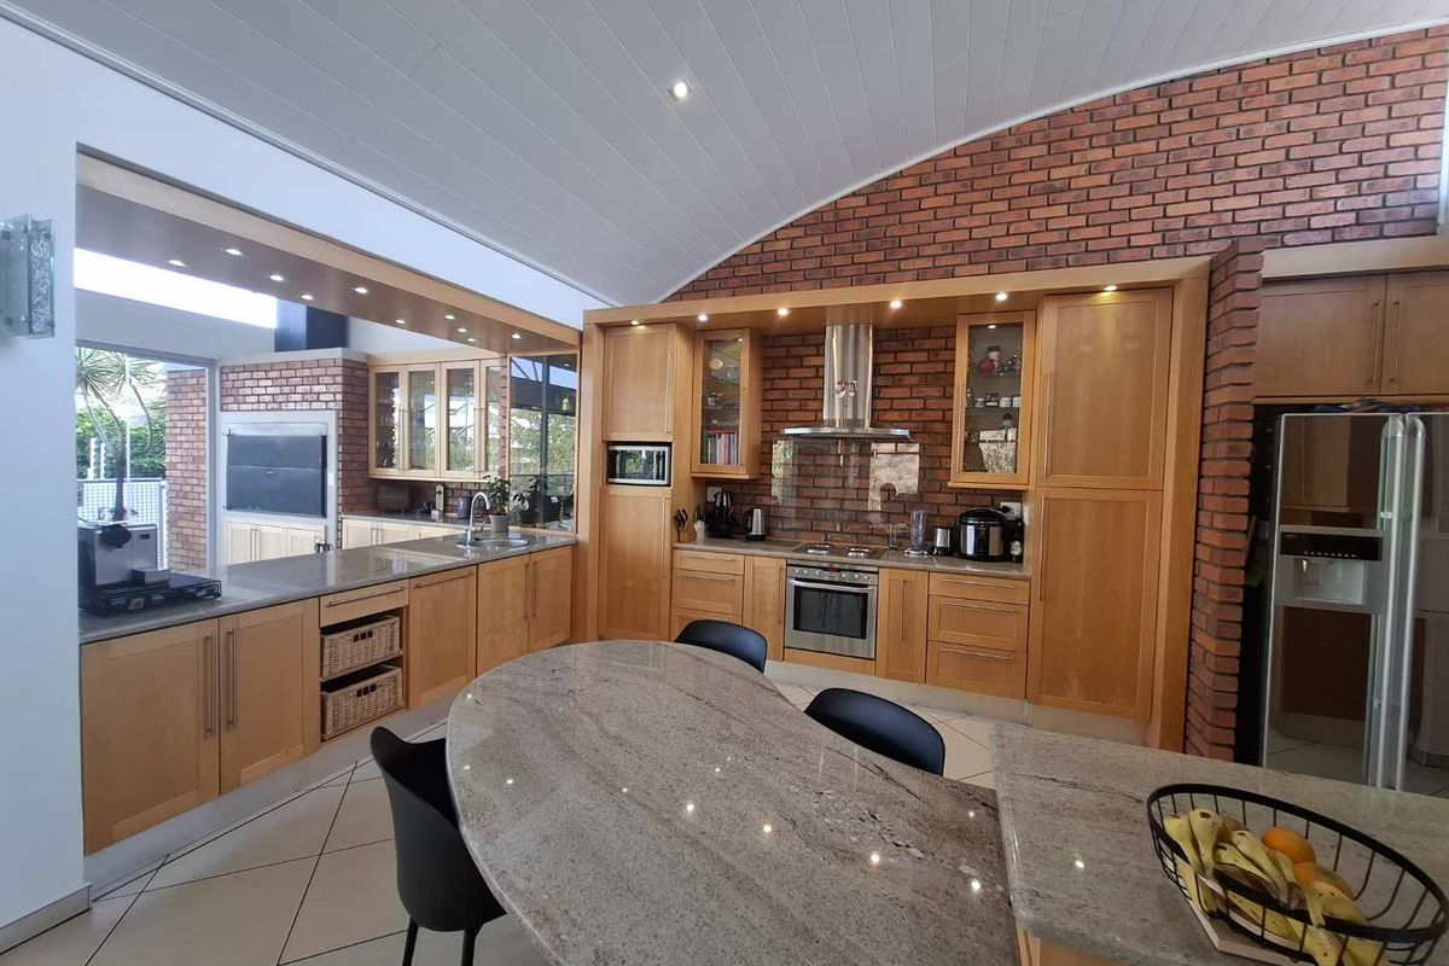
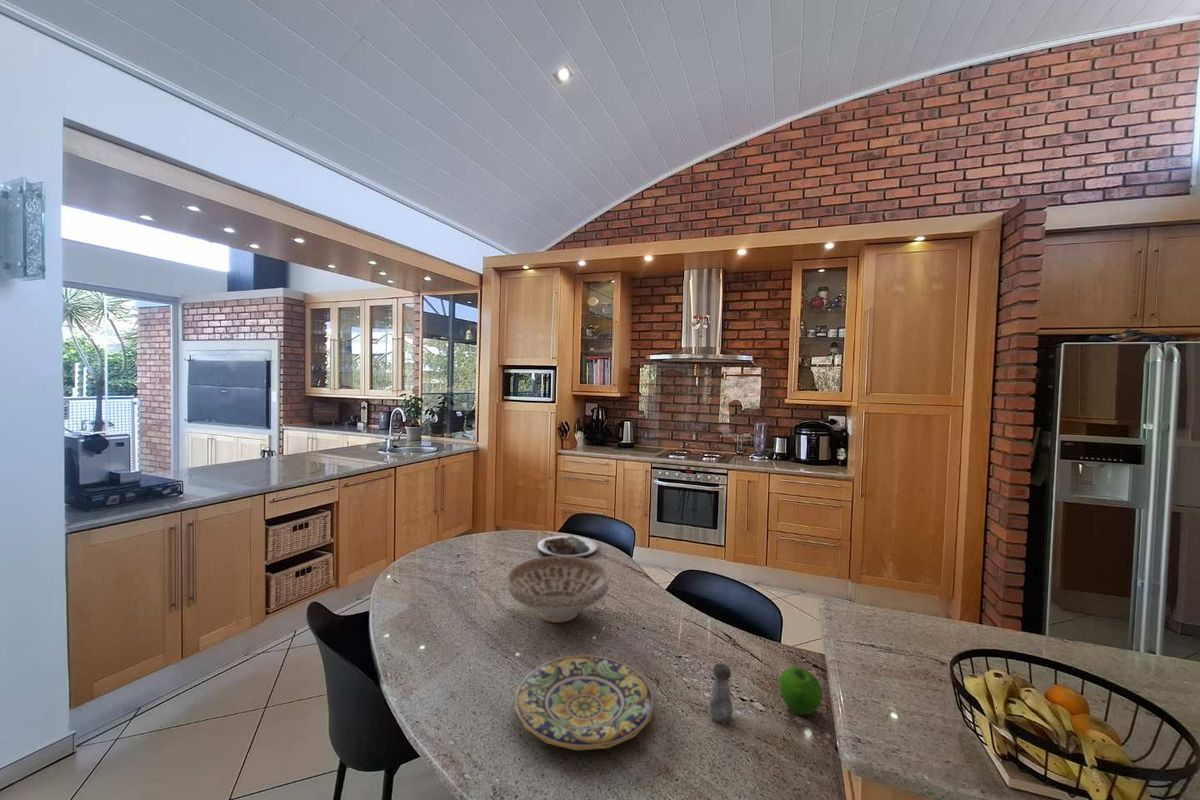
+ decorative bowl (558, 593)
+ apple (800, 691)
+ plate (567, 544)
+ salt shaker (721, 692)
+ plate (584, 701)
